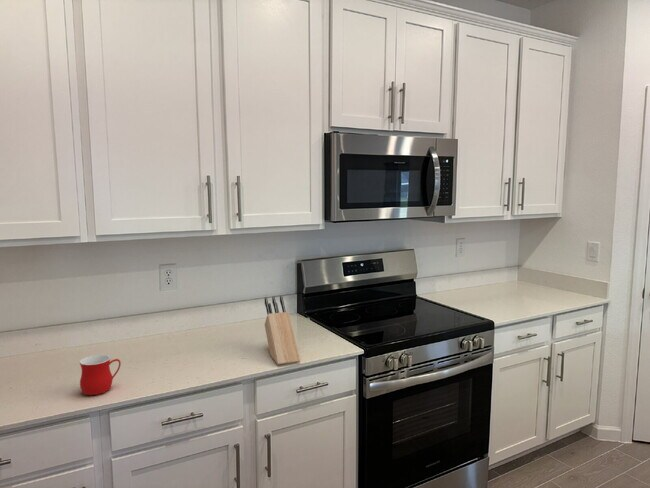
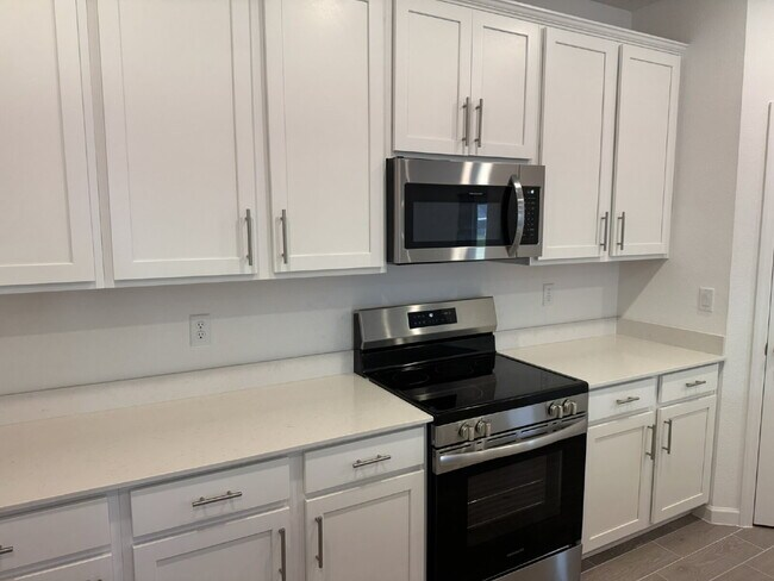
- knife block (280, 327)
- mug (100, 374)
